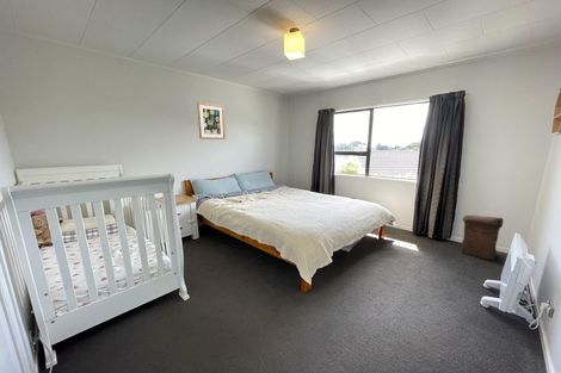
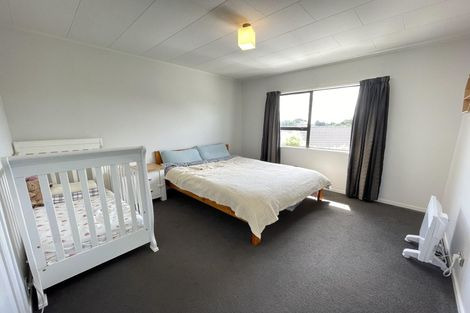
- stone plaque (480, 234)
- wall art (211, 122)
